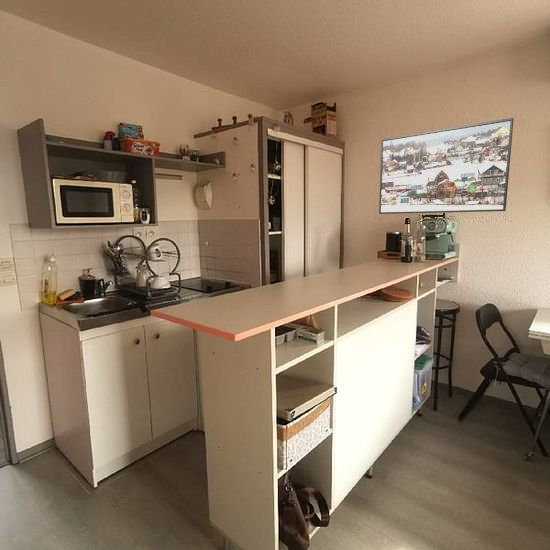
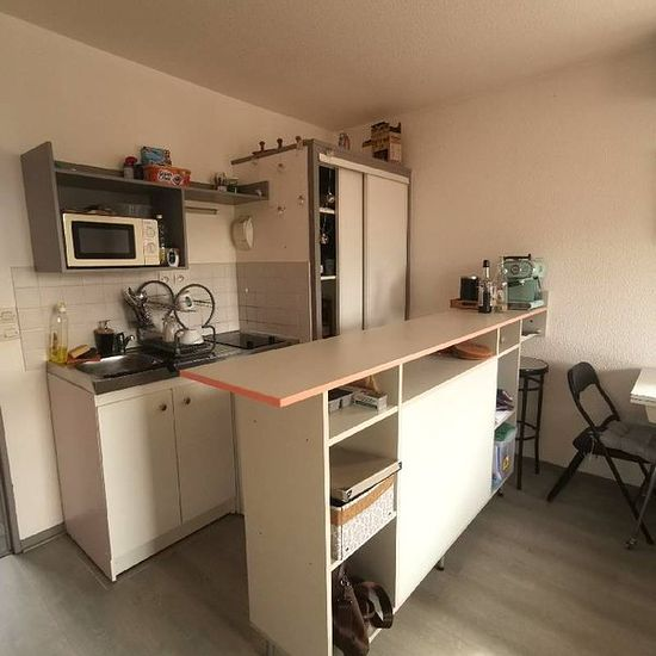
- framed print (437, 172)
